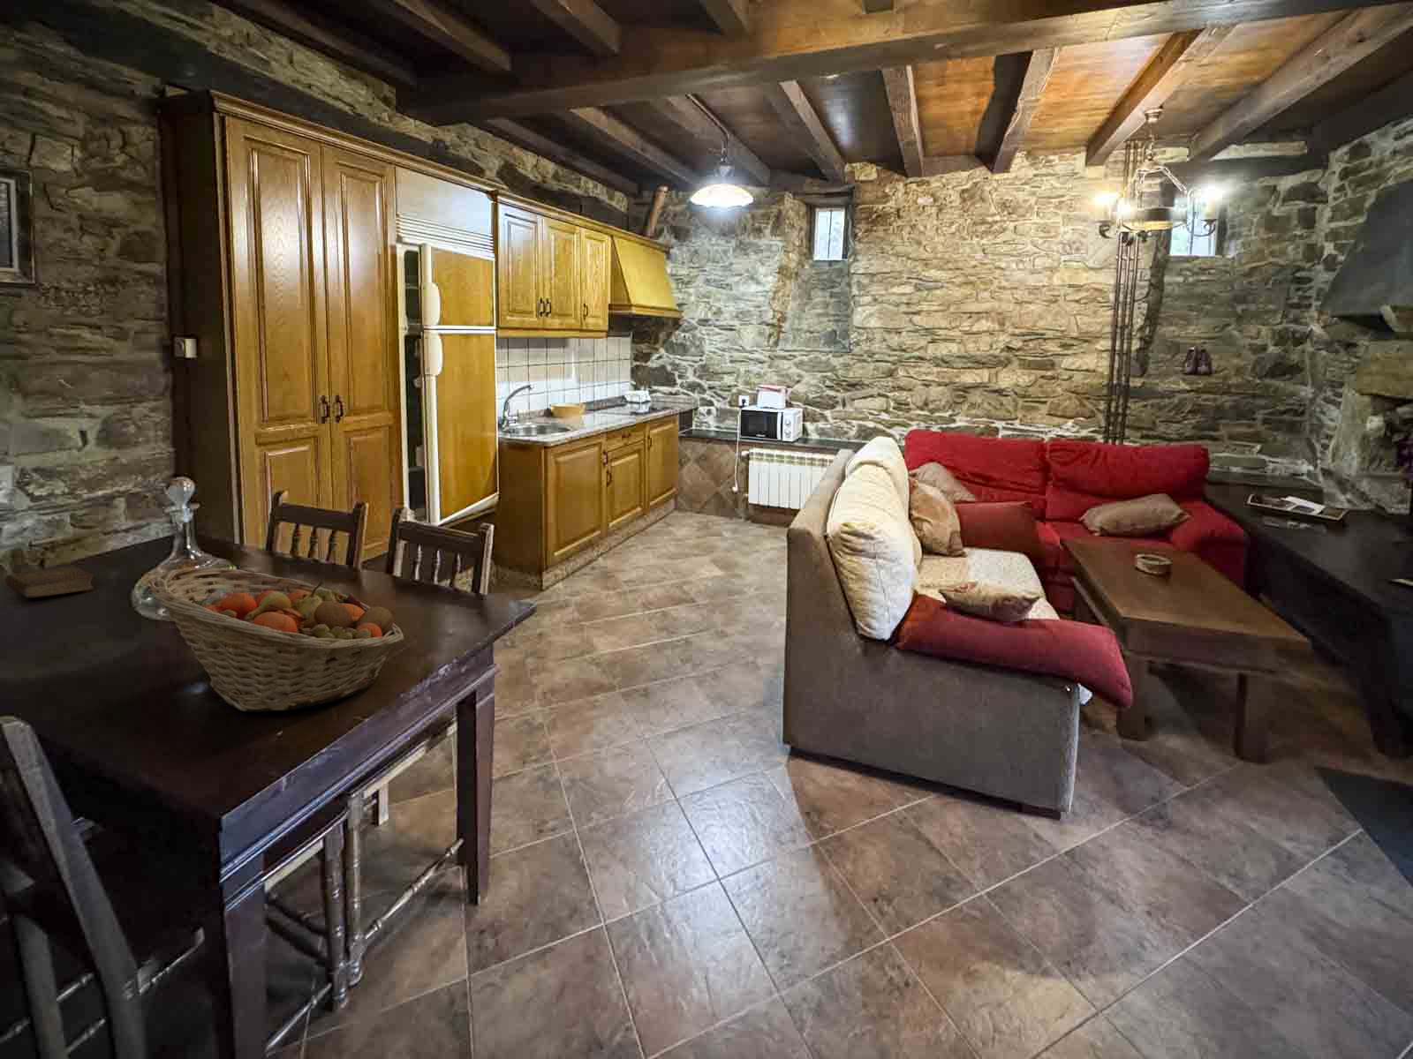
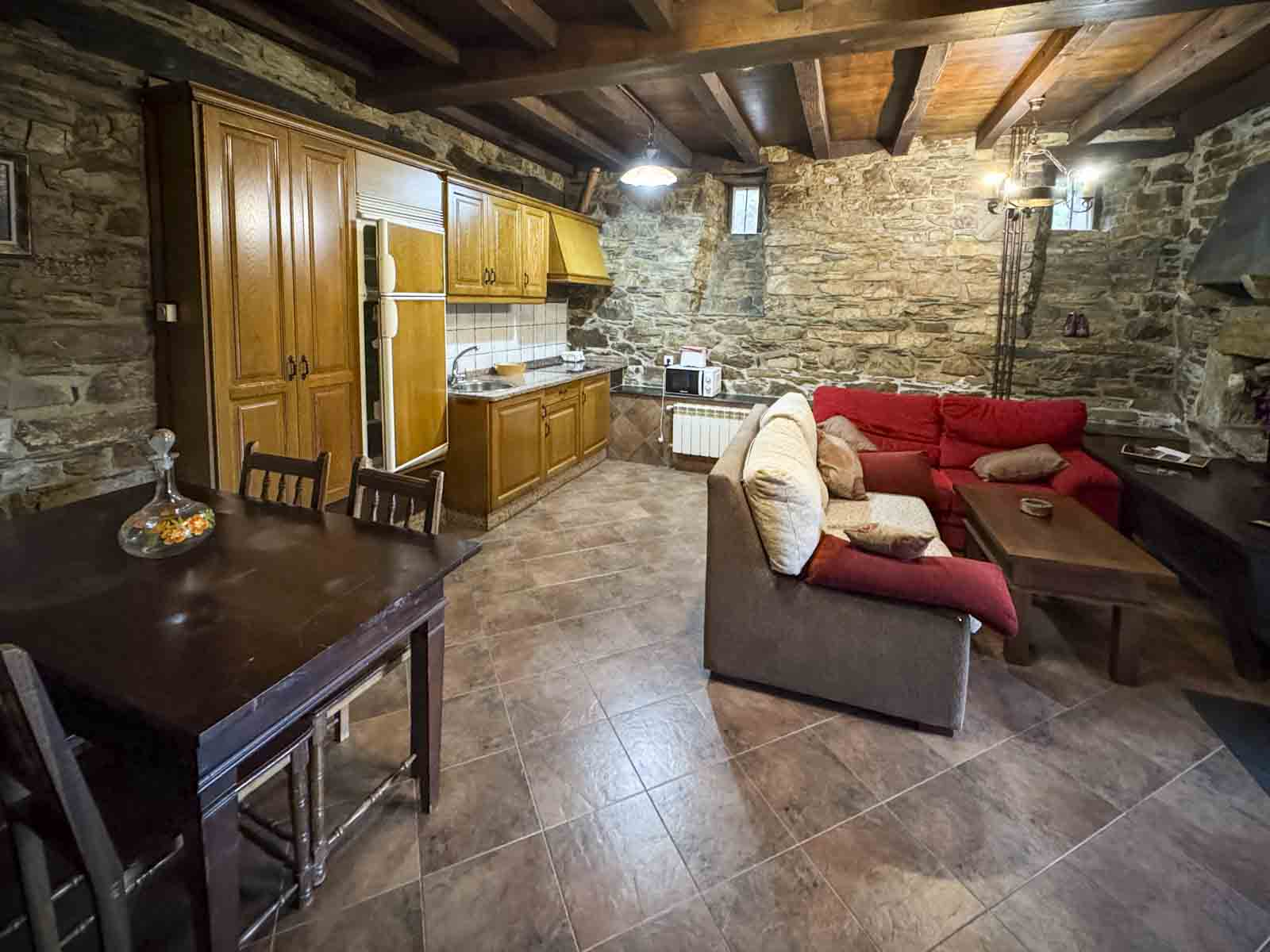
- fruit basket (285, 625)
- book (49, 581)
